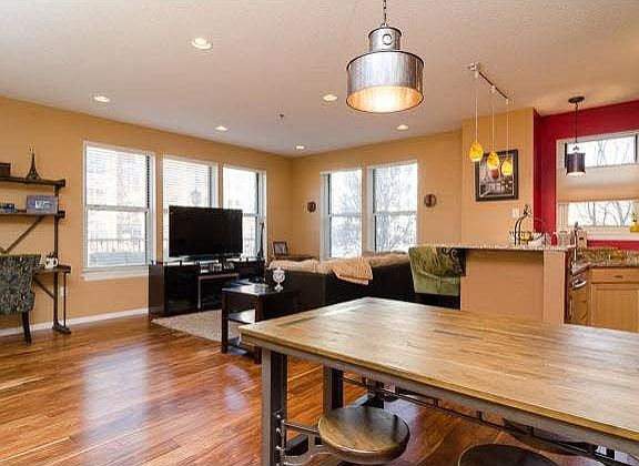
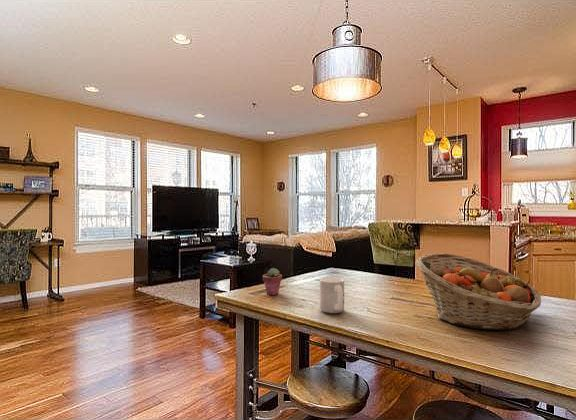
+ mug (334, 295)
+ potted succulent (272, 280)
+ fruit basket (475, 287)
